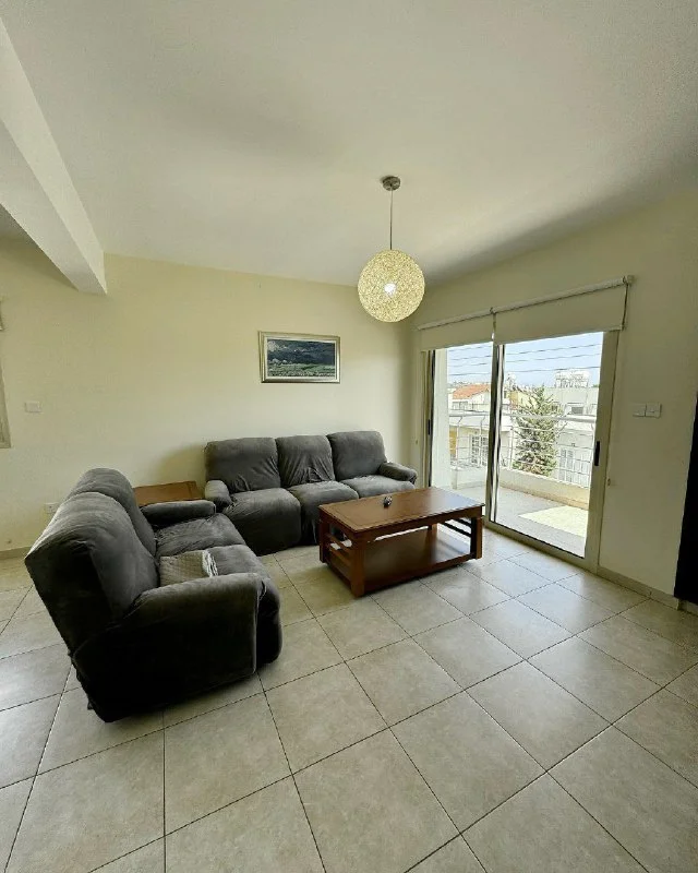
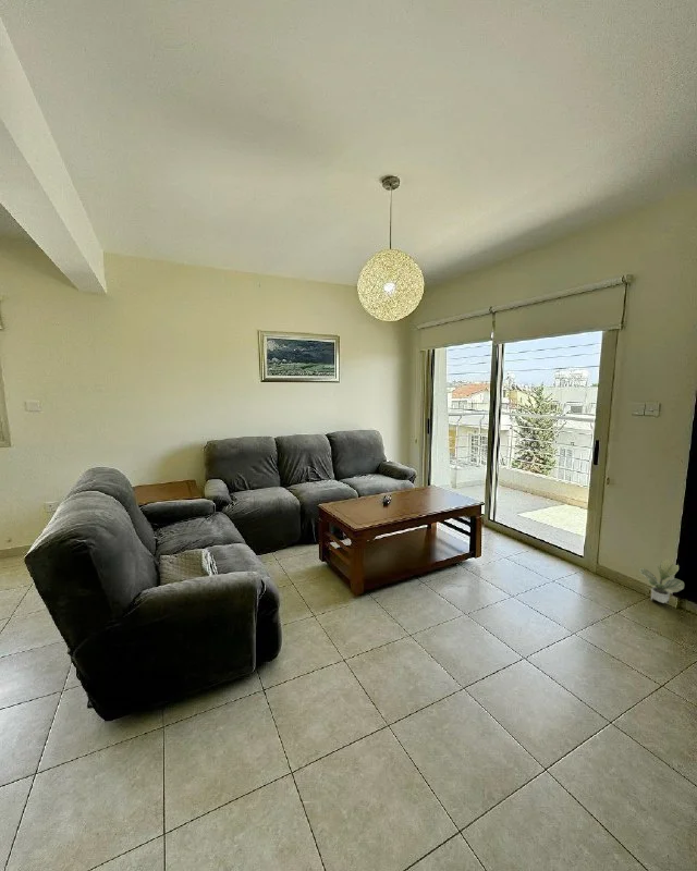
+ potted plant (658, 582)
